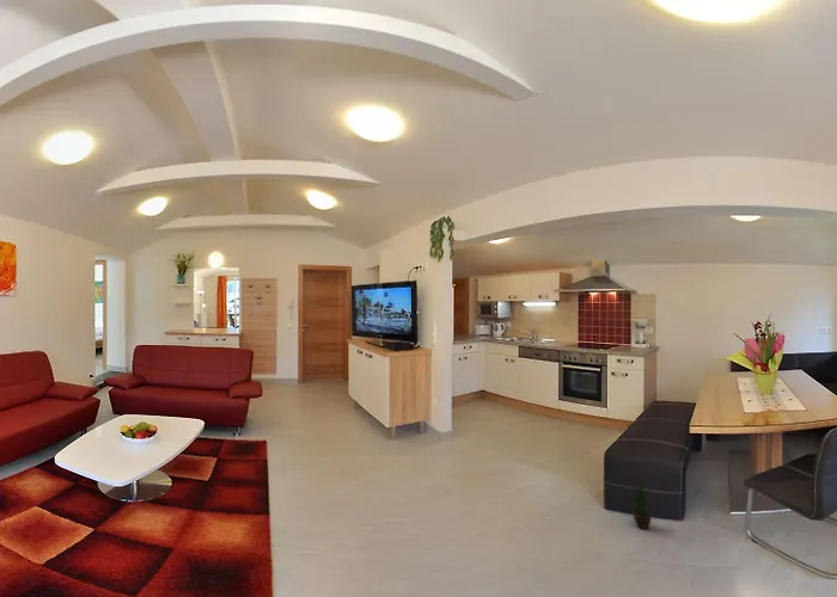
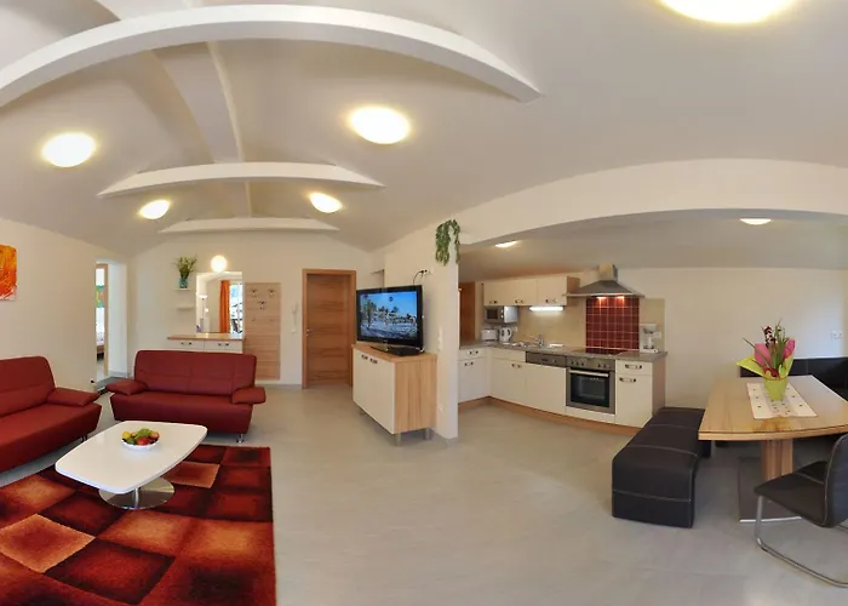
- potted plant (639, 496)
